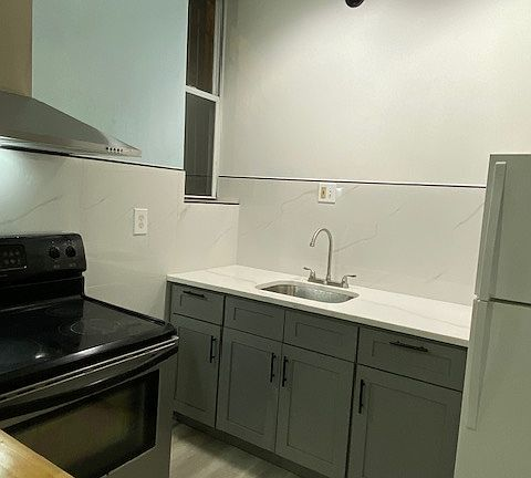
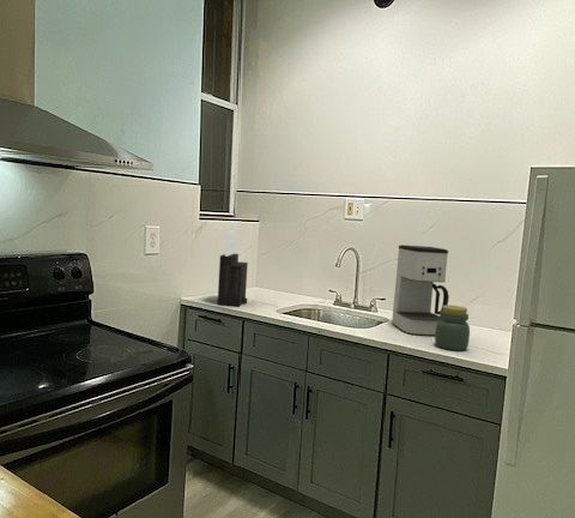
+ coffee maker (424, 289)
+ knife block (236, 266)
+ jar (453, 326)
